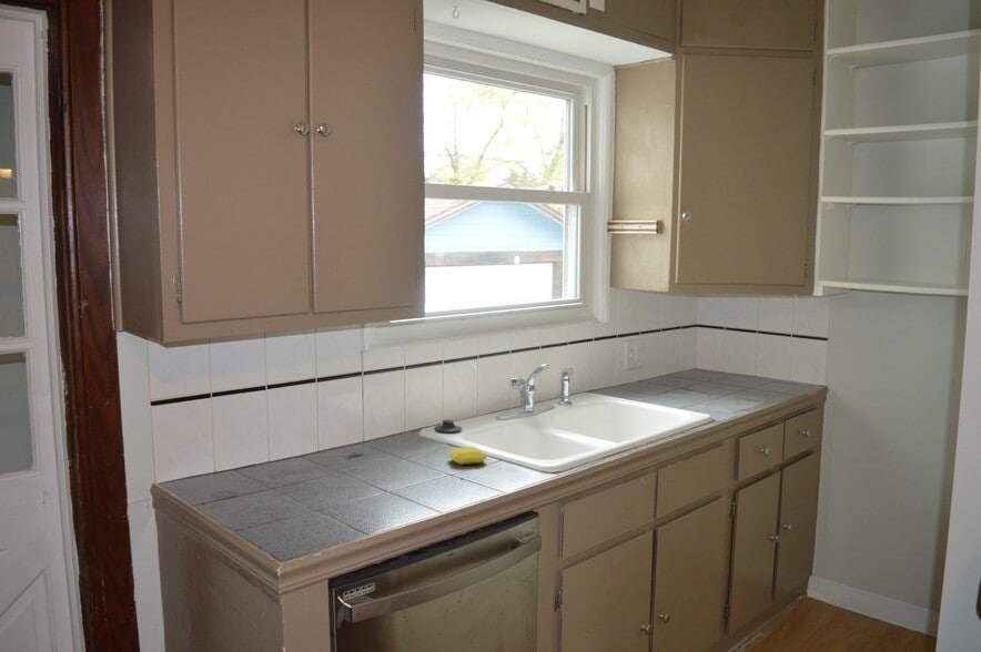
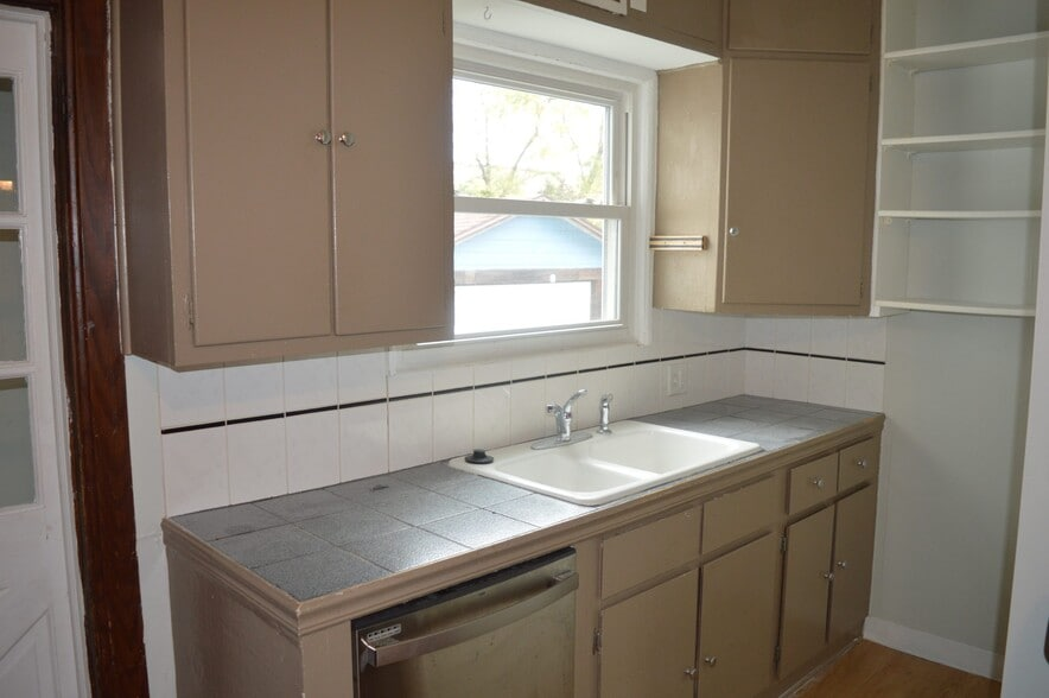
- soap bar (467, 455)
